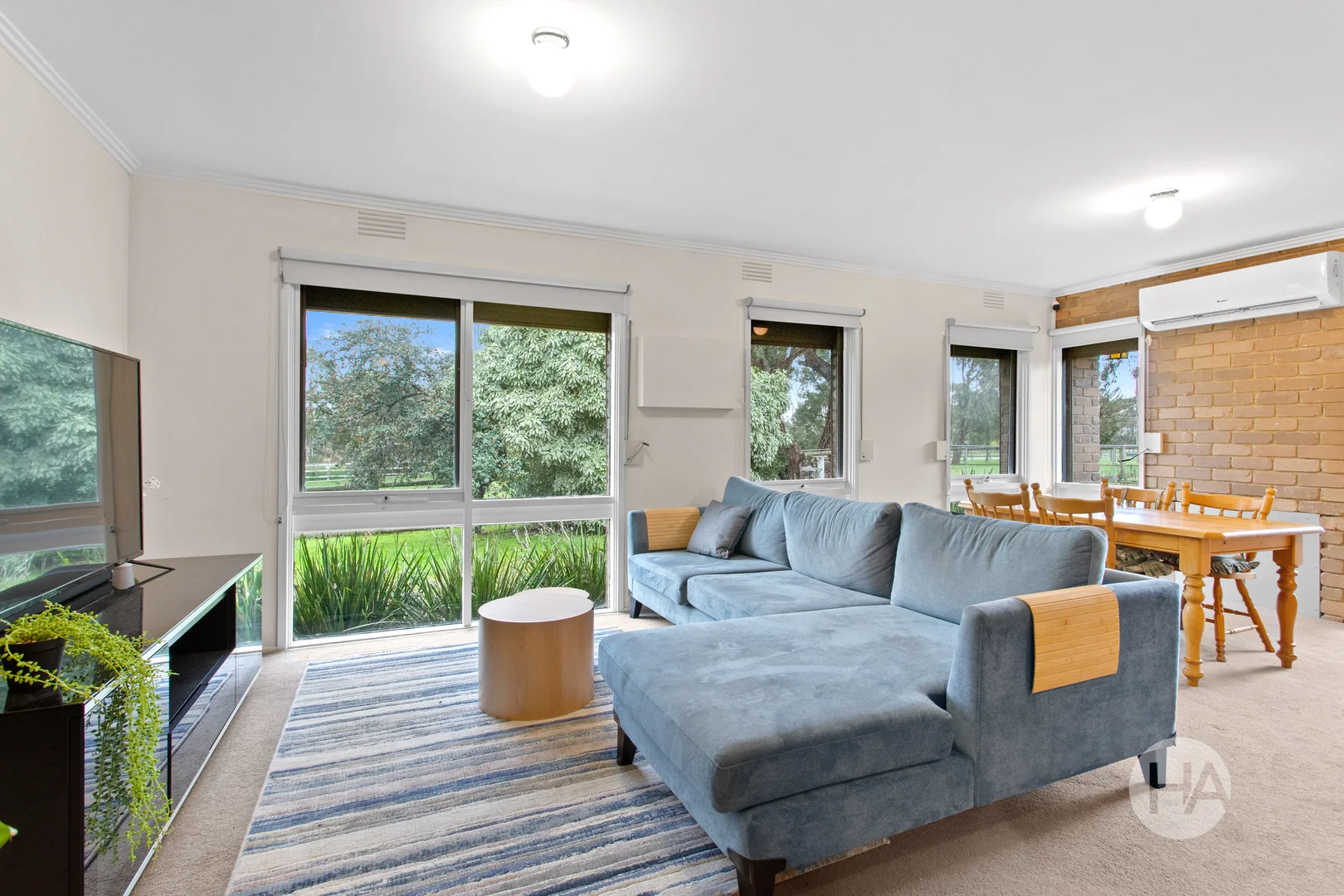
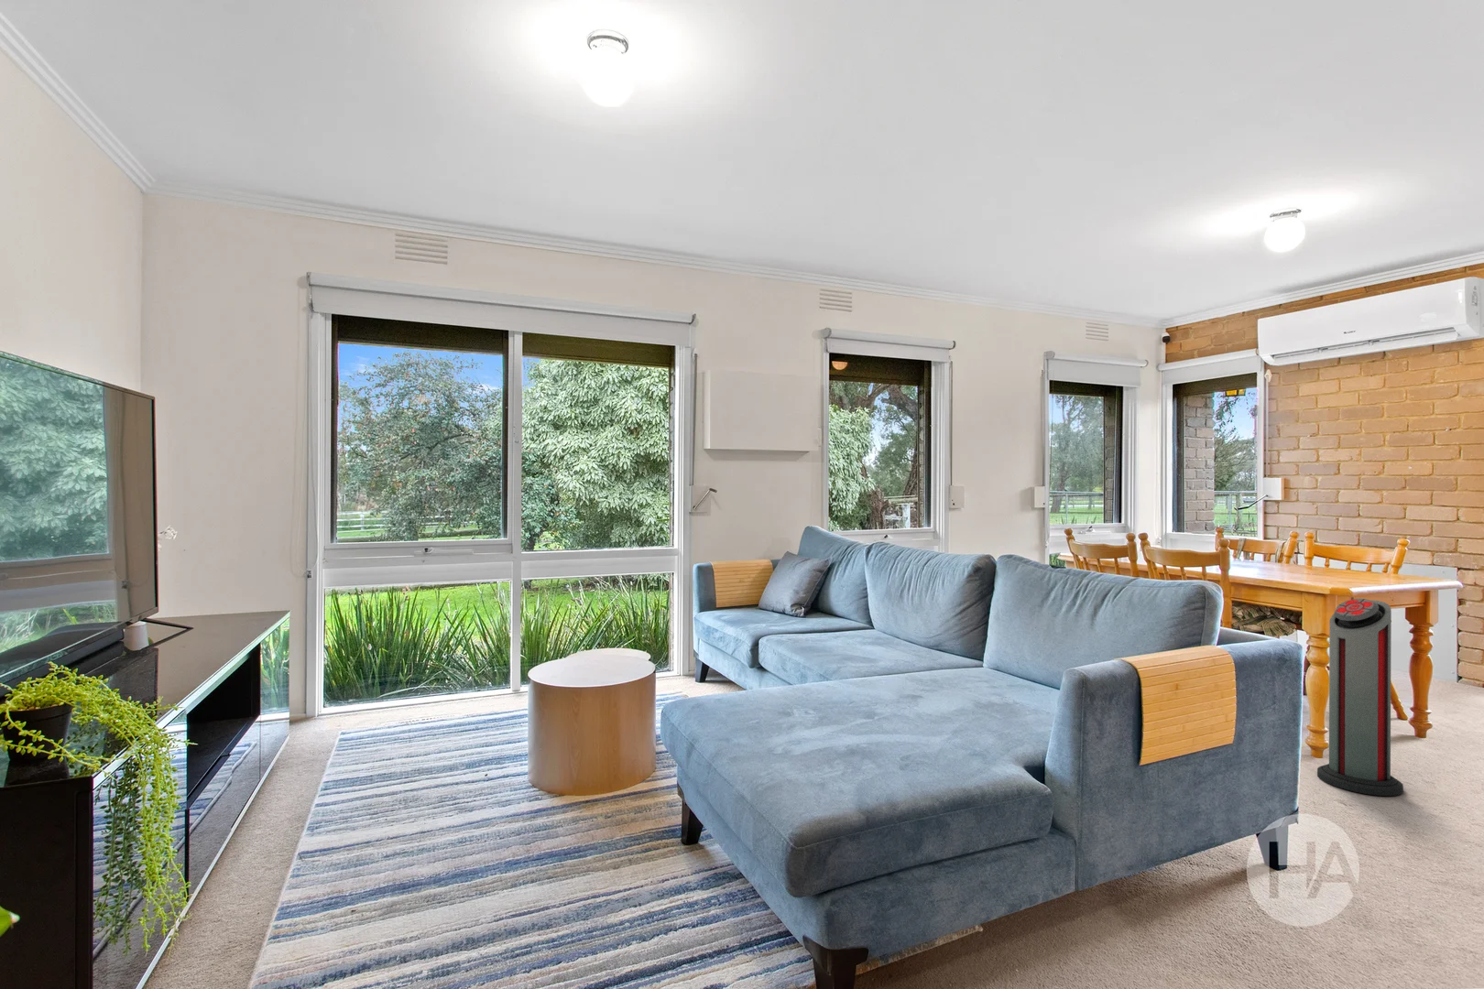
+ air purifier (1358, 691)
